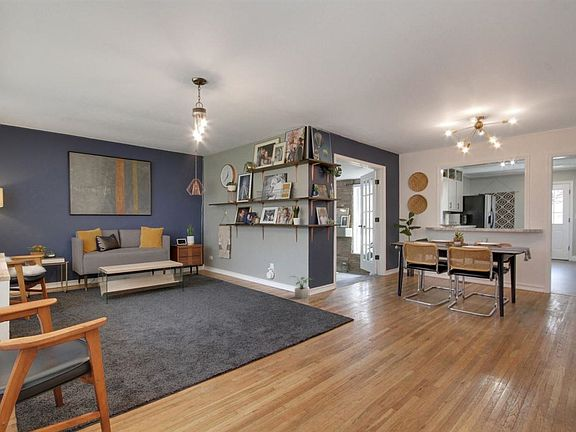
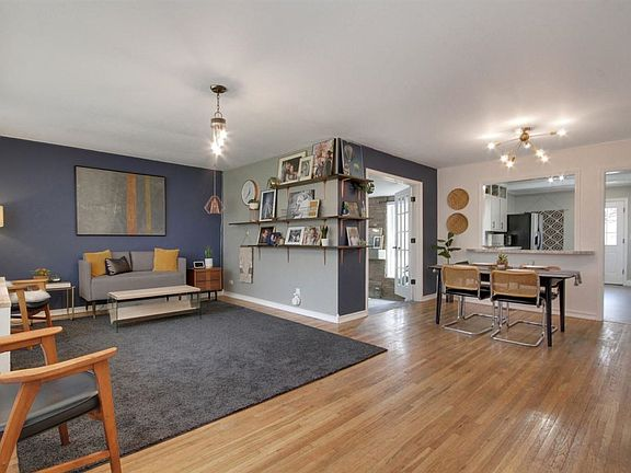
- potted plant (300, 286)
